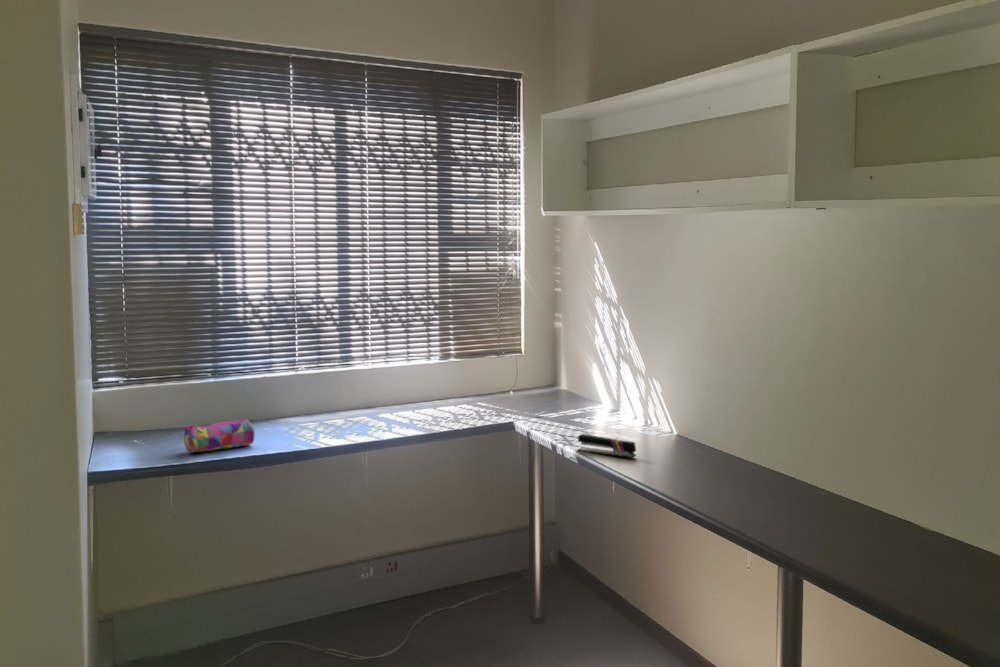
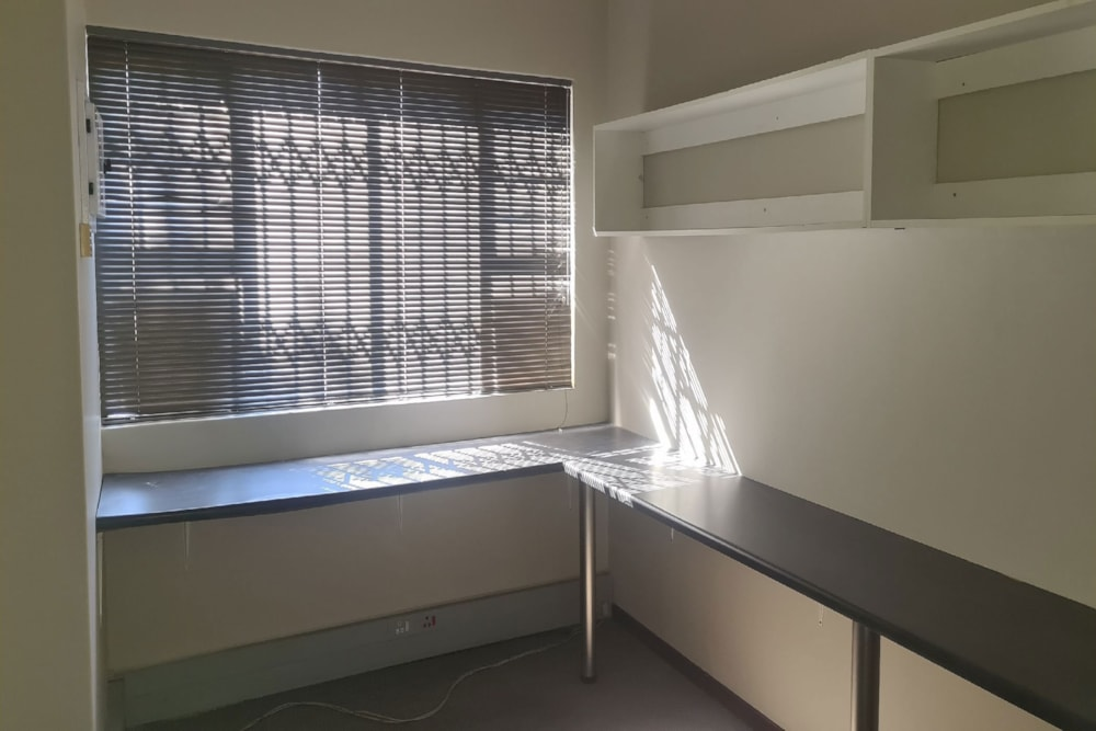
- stapler (606, 445)
- pencil case (219, 435)
